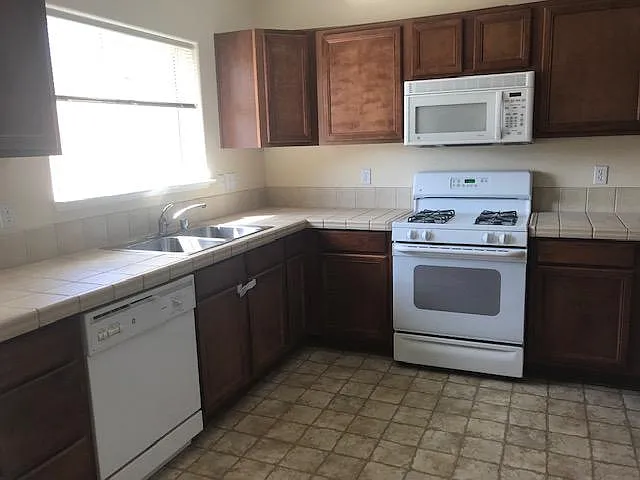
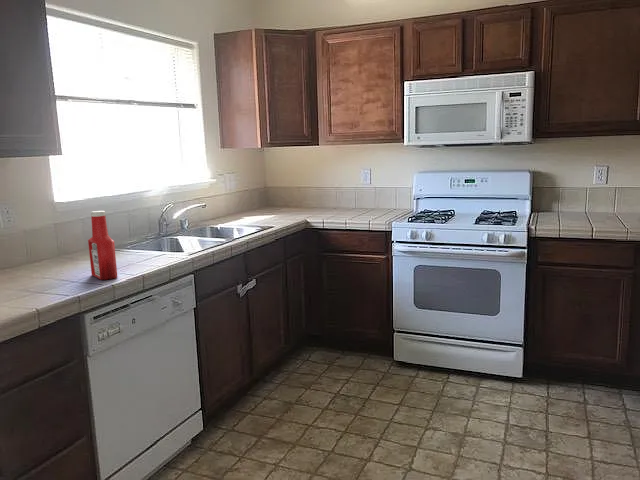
+ soap bottle (101, 244)
